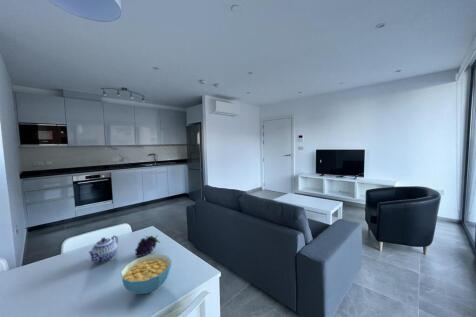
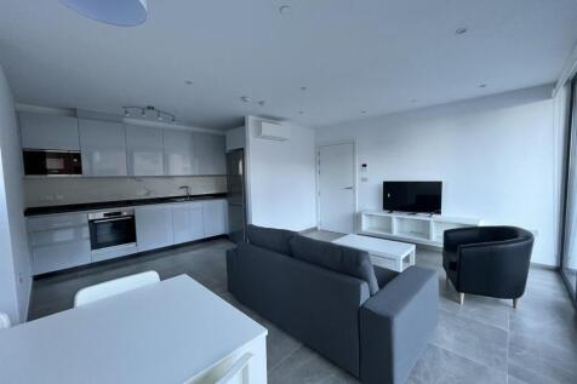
- fruit (147, 243)
- cereal bowl (147, 277)
- teapot (104, 248)
